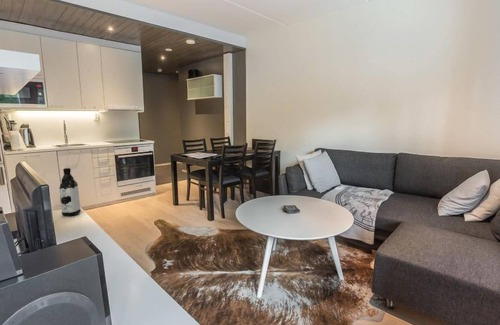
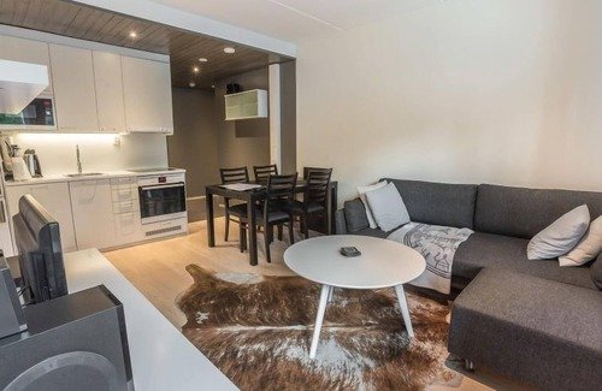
- water bottle (69, 191)
